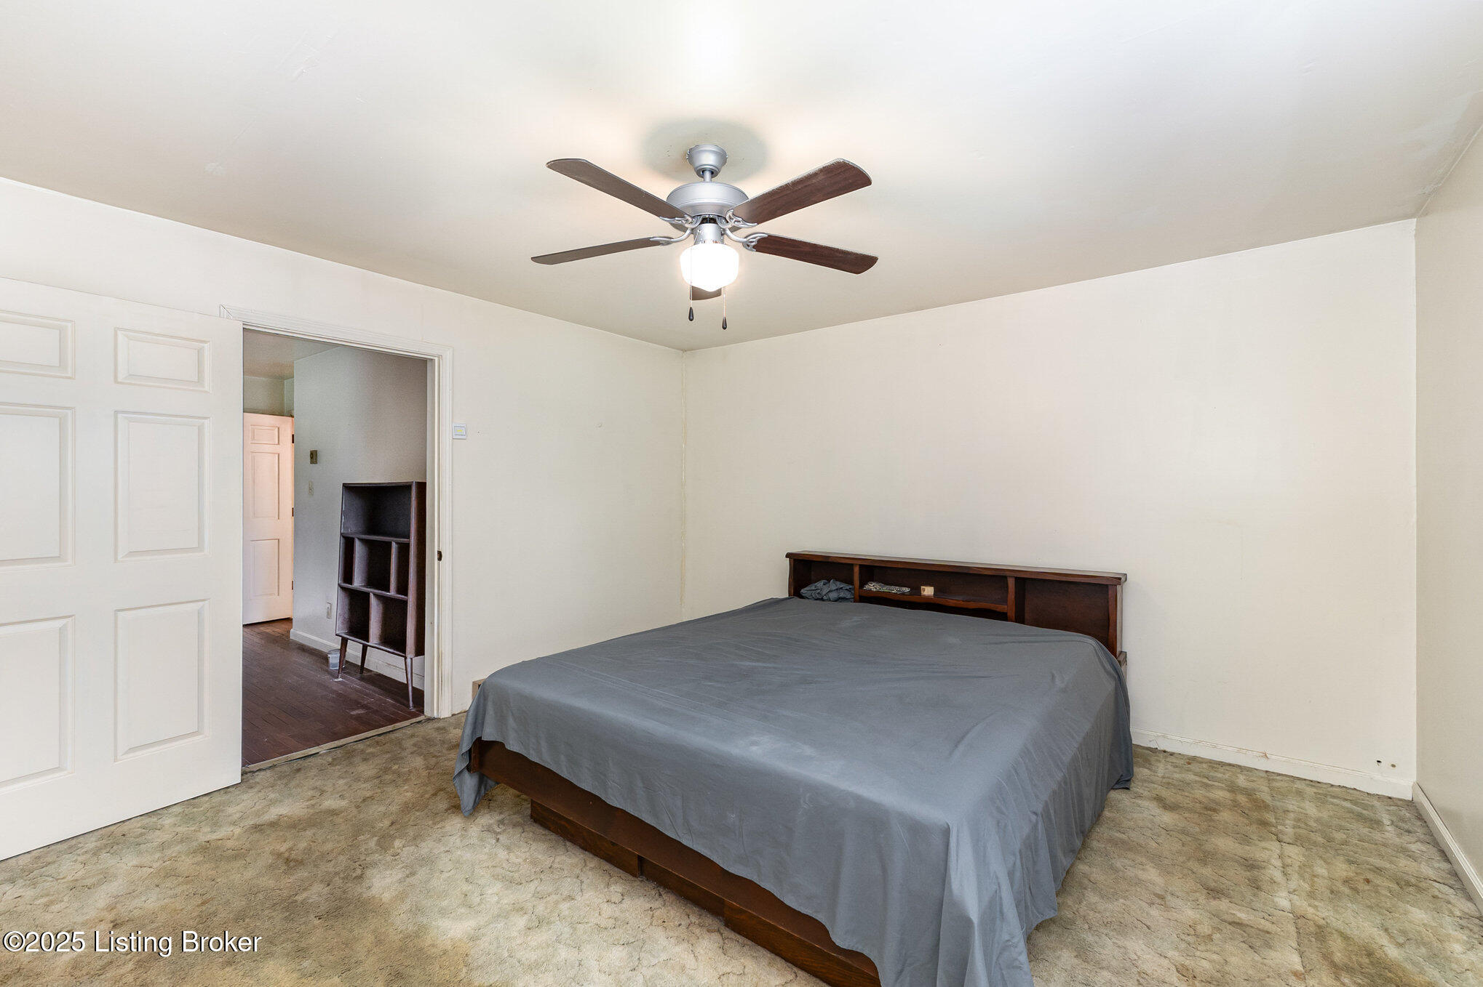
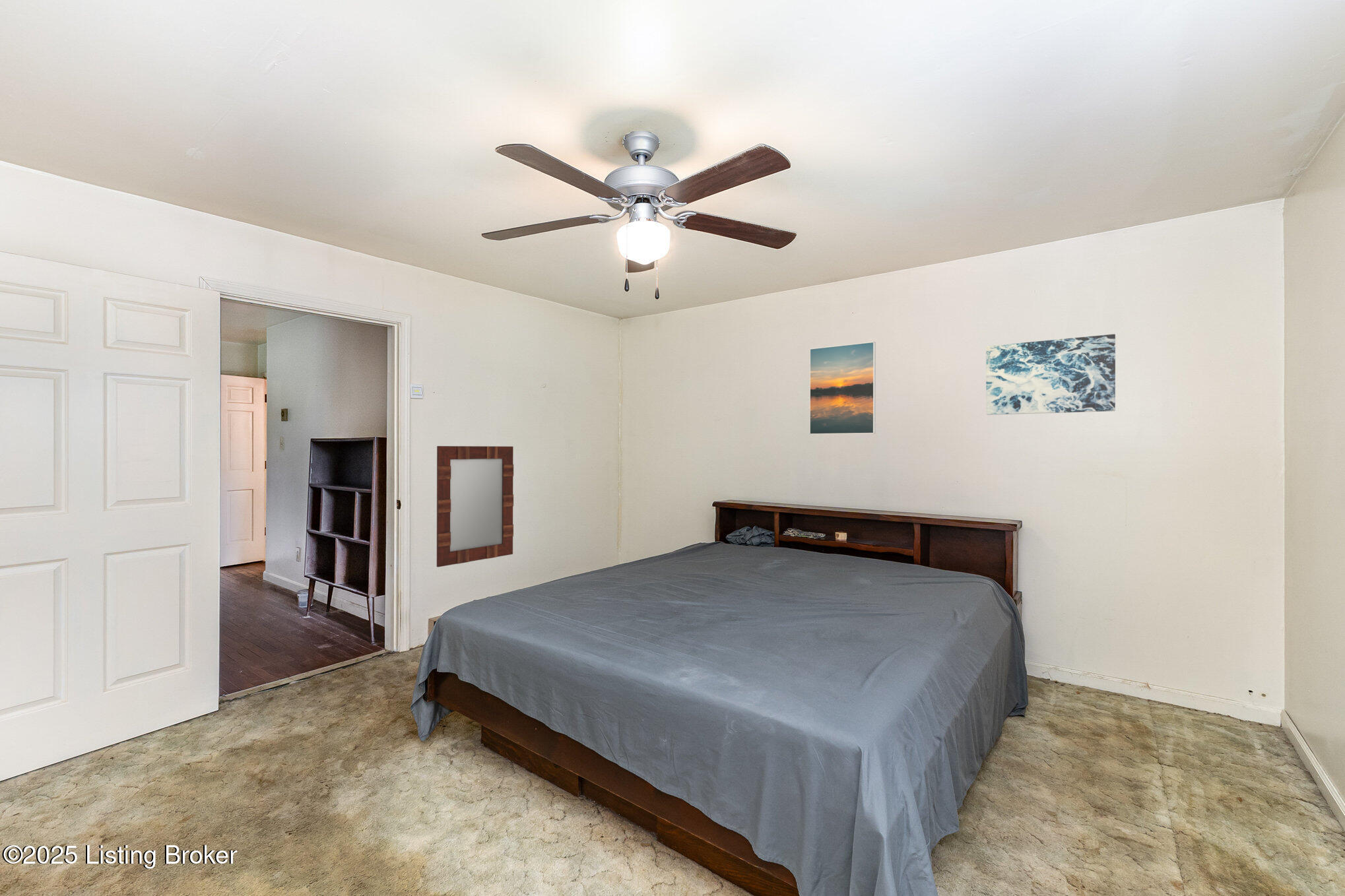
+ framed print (841, 389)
+ home mirror (477, 503)
+ wall art (1047, 377)
